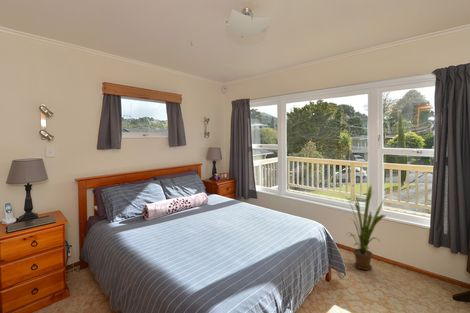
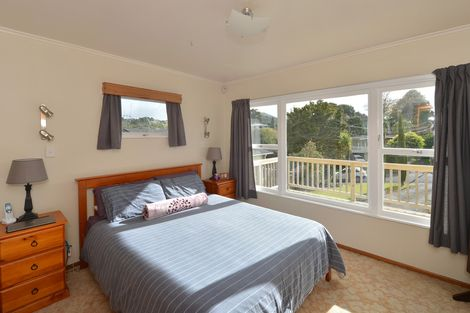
- house plant (361, 225)
